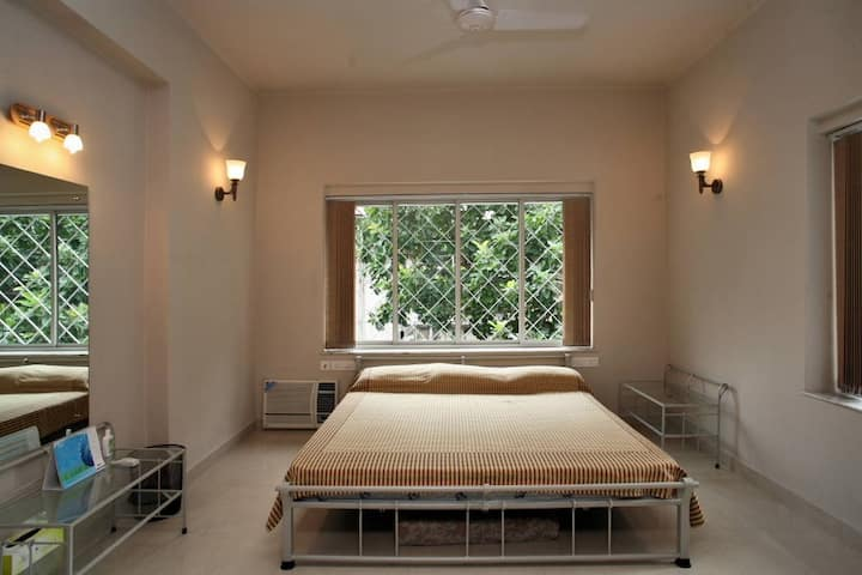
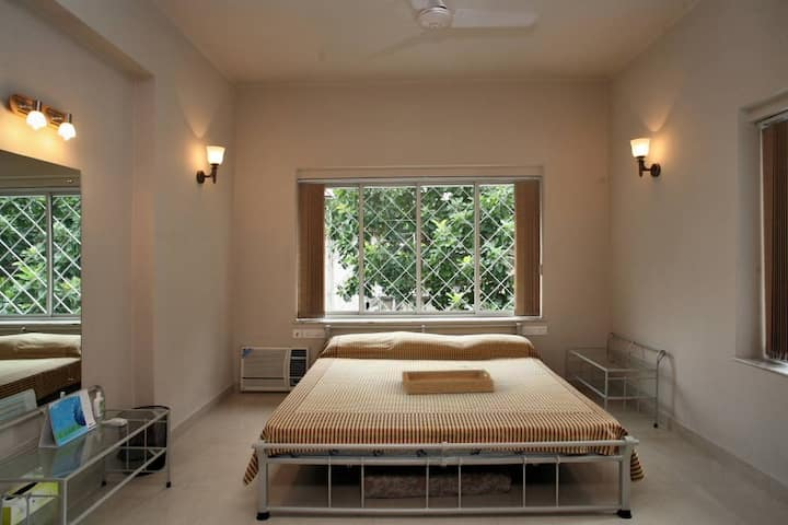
+ serving tray (445, 378)
